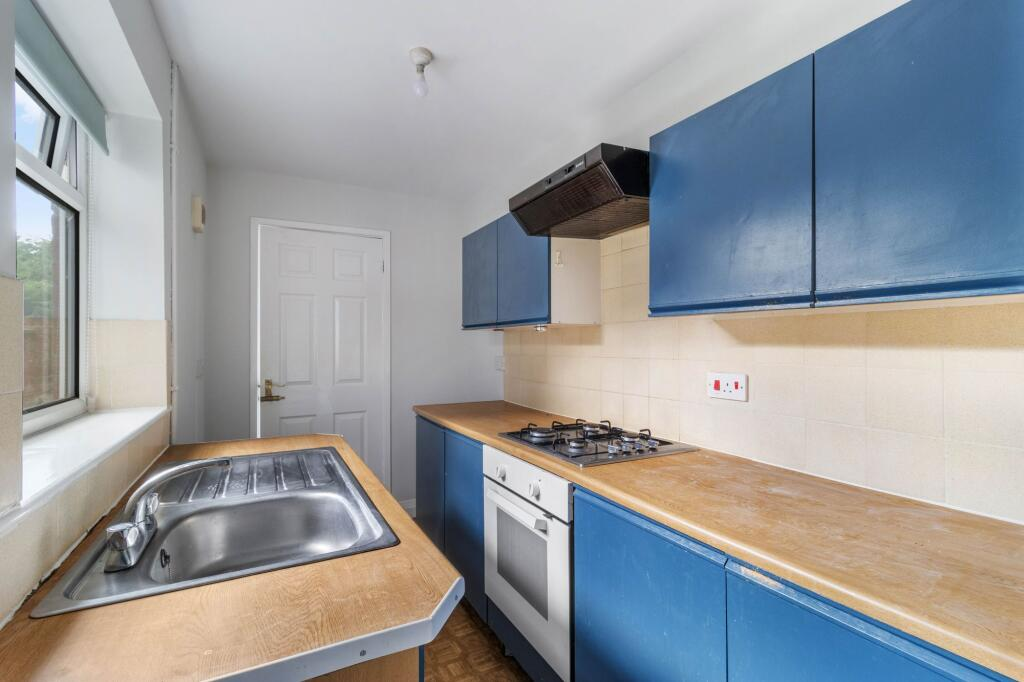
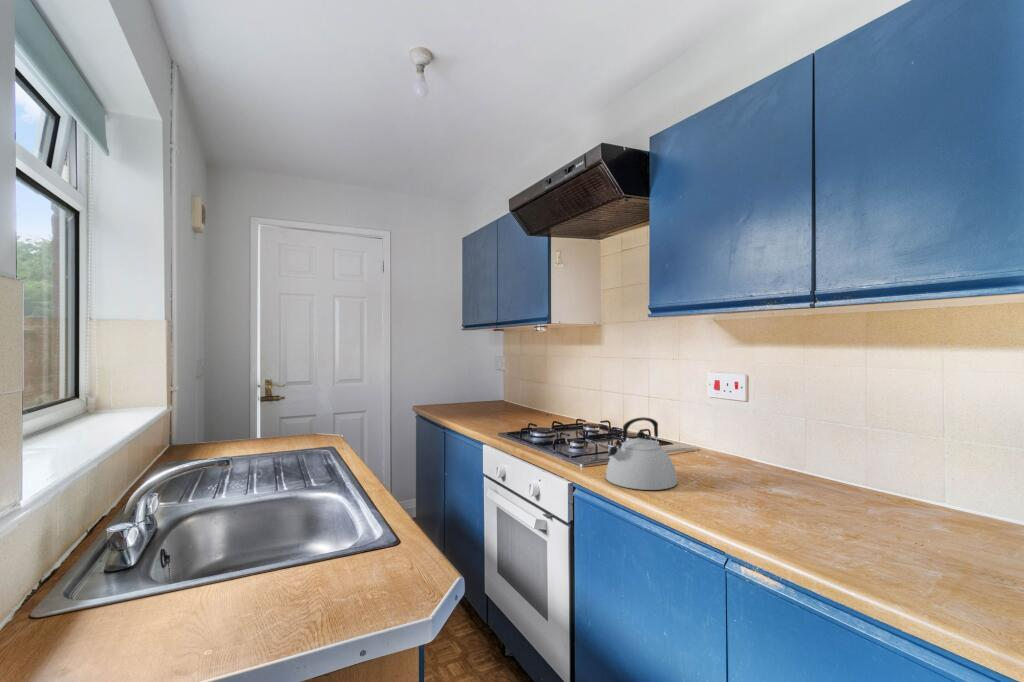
+ kettle (639, 448)
